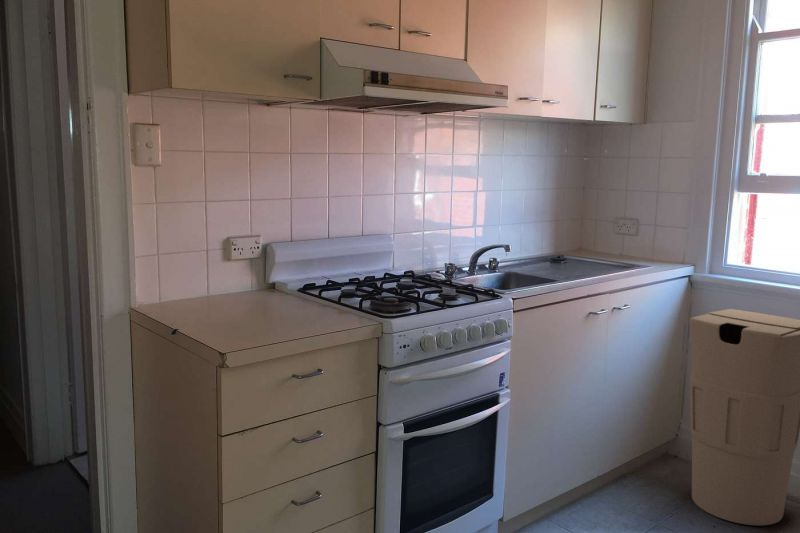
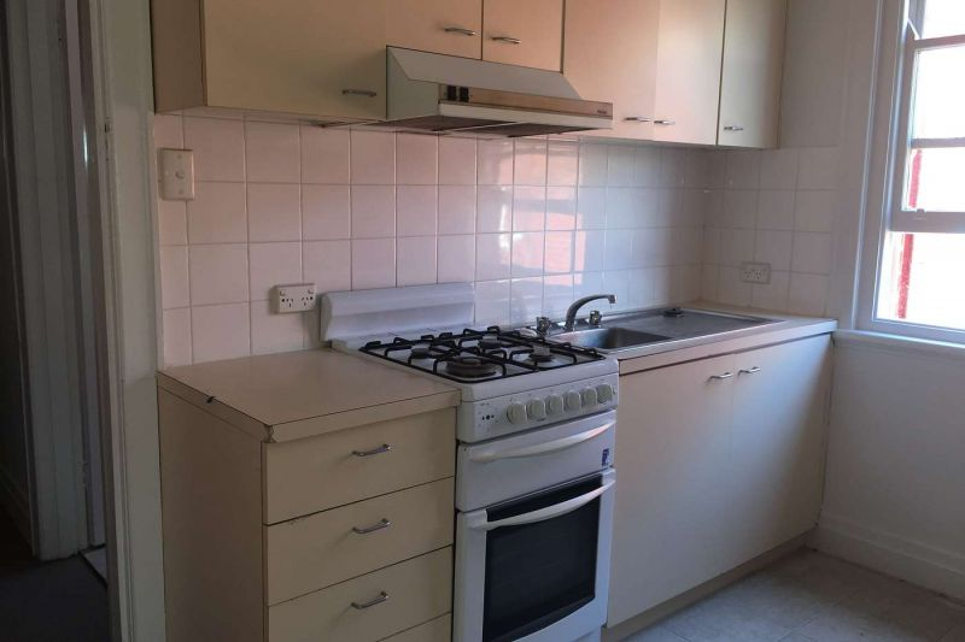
- trash can (744, 413)
